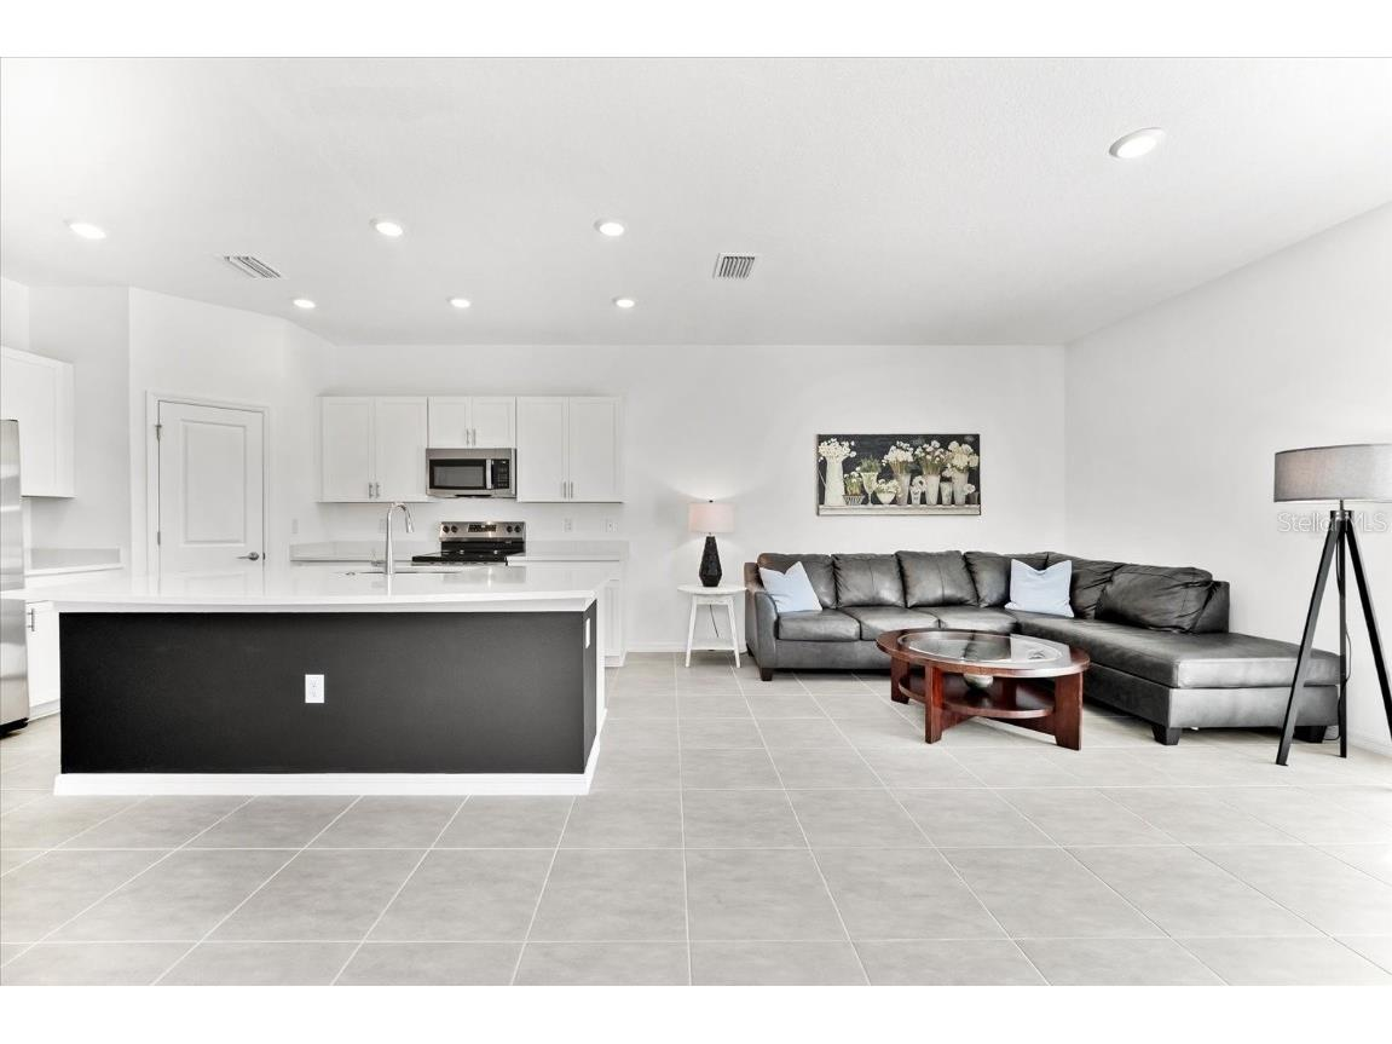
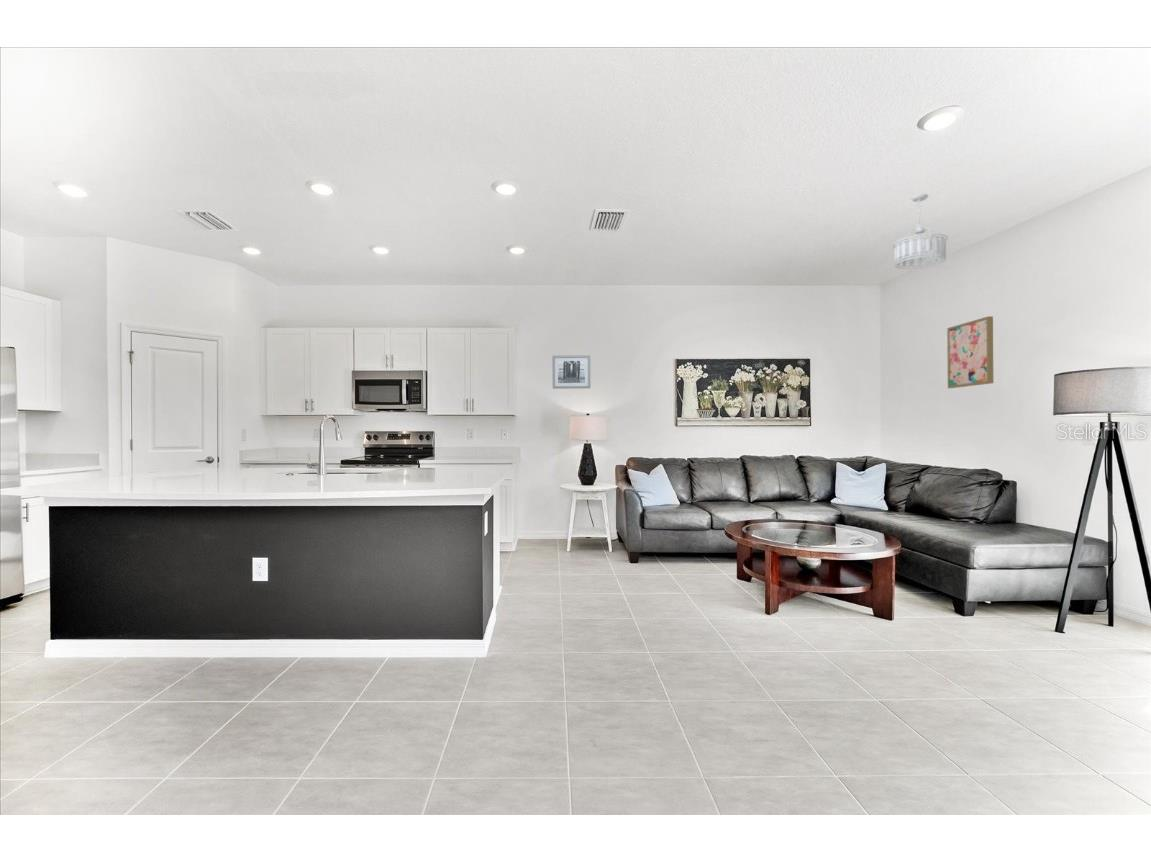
+ wall art (969, 354)
+ ceiling light fixture (919, 229)
+ wall art (571, 372)
